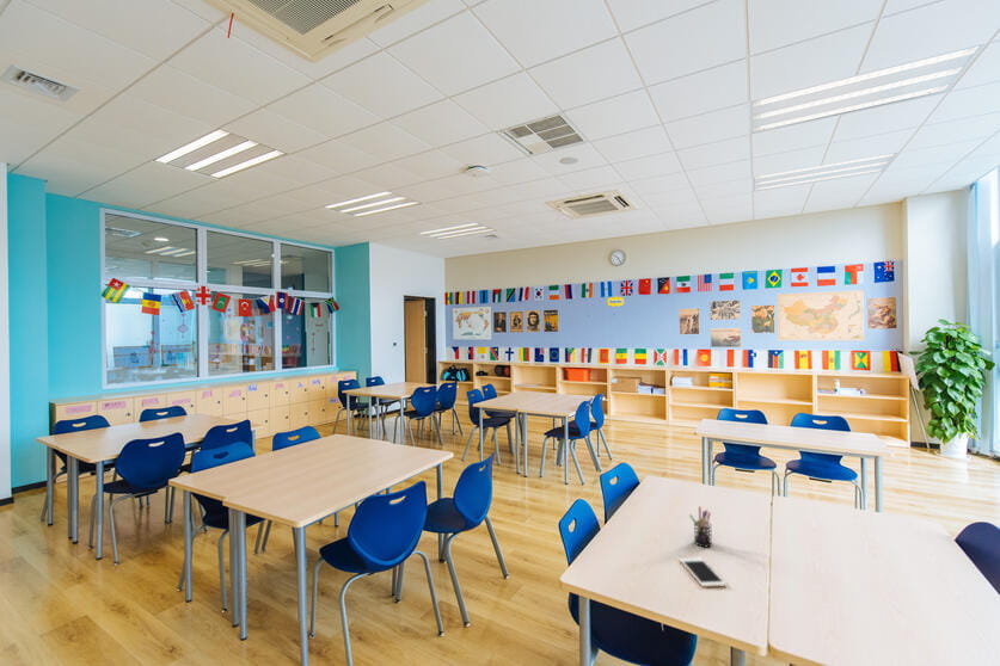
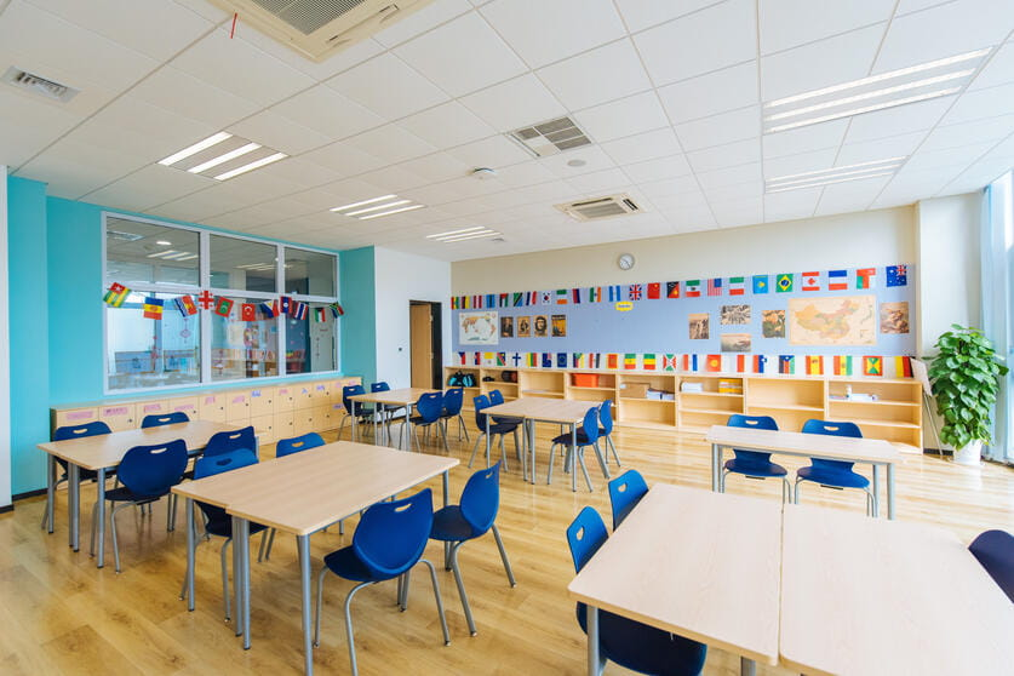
- cell phone (701, 571)
- pen holder (700, 525)
